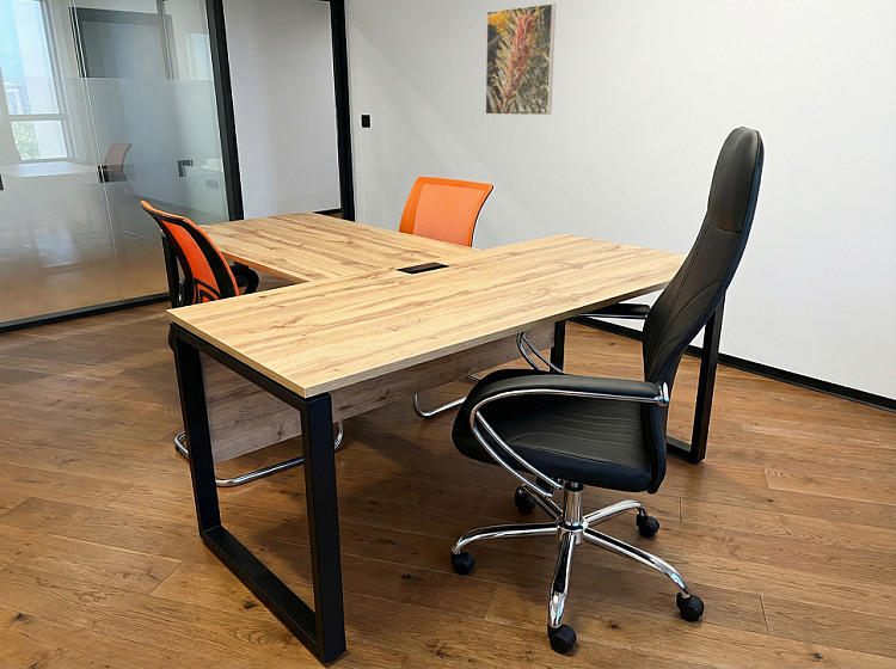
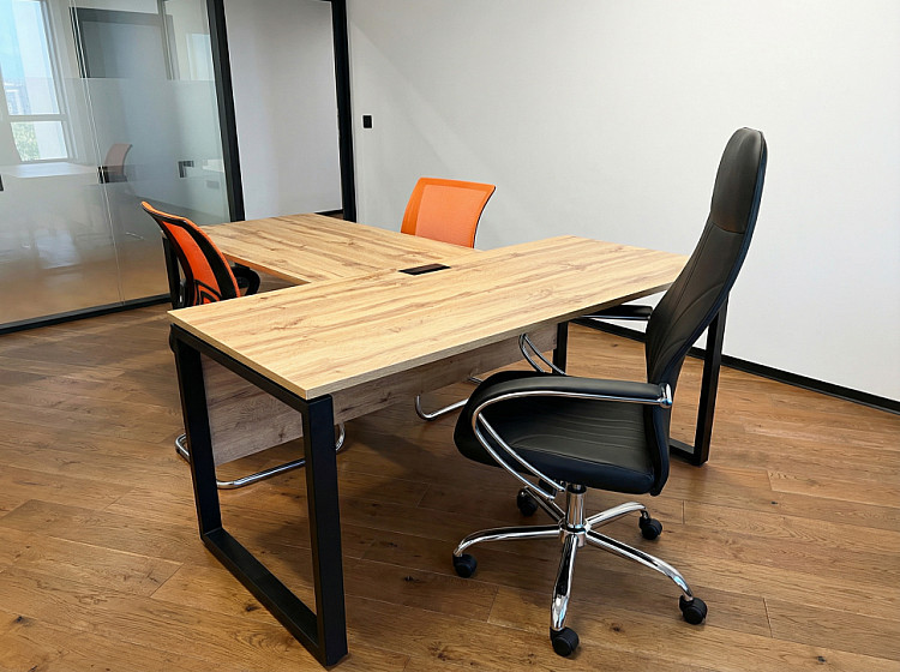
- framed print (518, 62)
